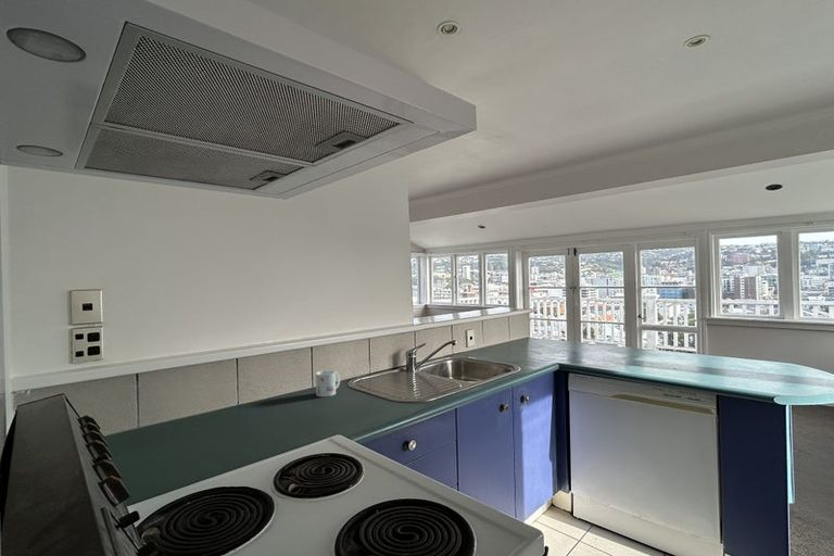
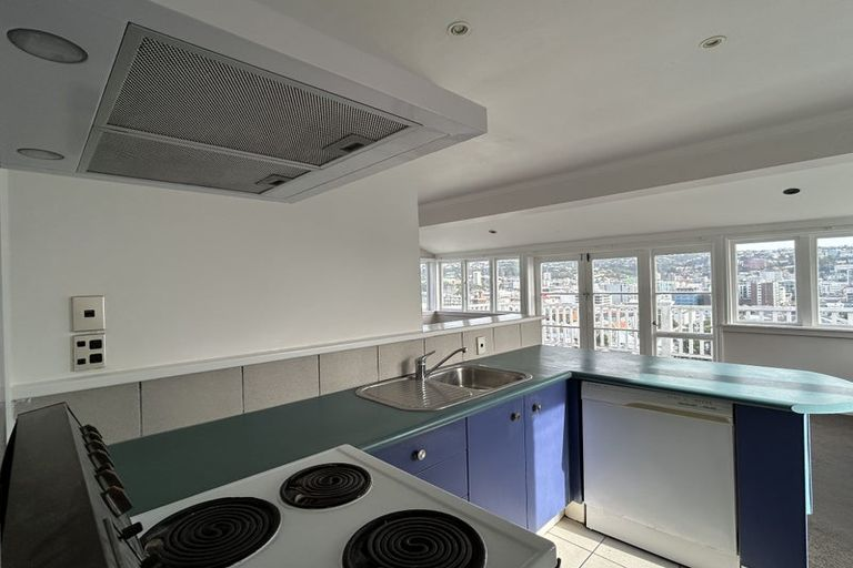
- mug (329, 382)
